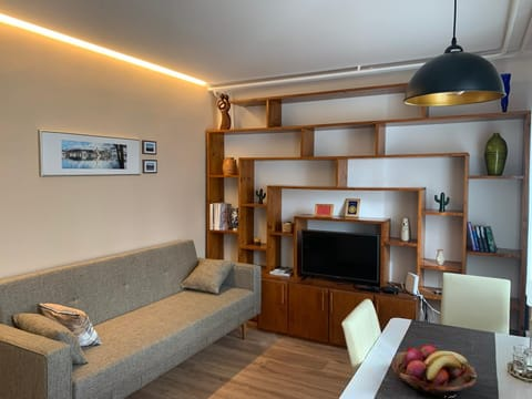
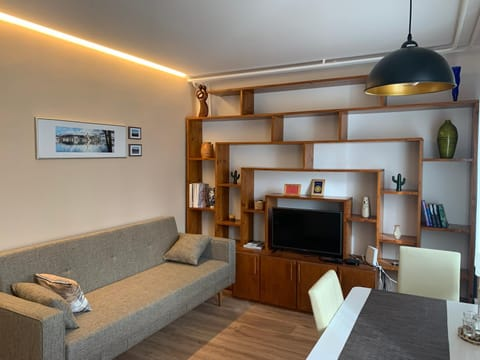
- fruit basket (432, 367)
